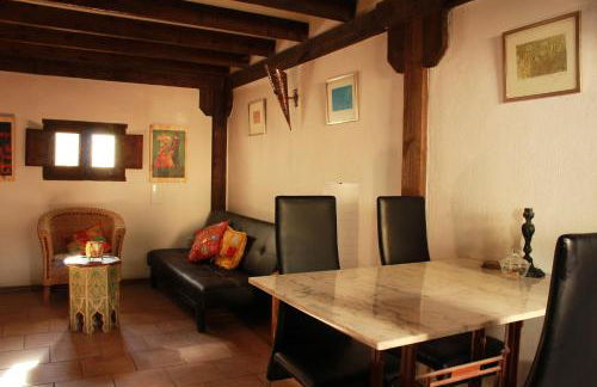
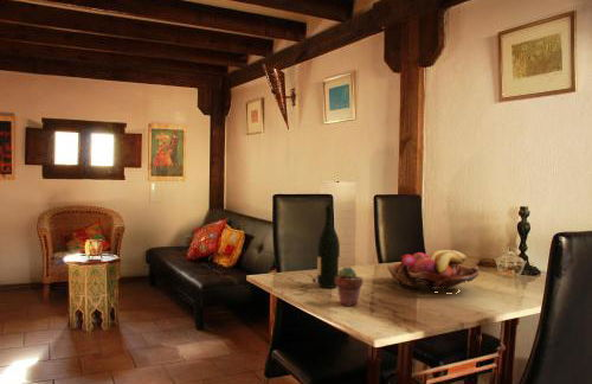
+ wine bottle (326, 245)
+ fruit basket (432, 268)
+ potted succulent (348, 284)
